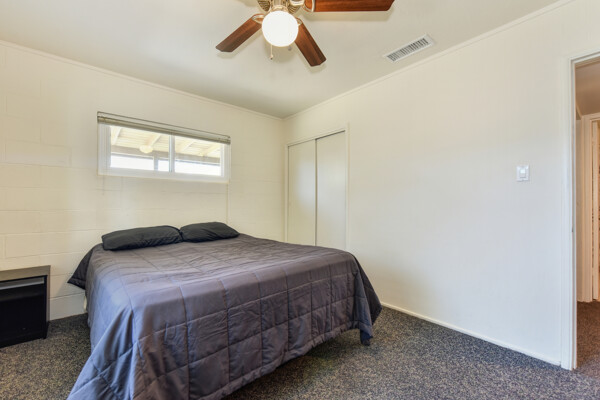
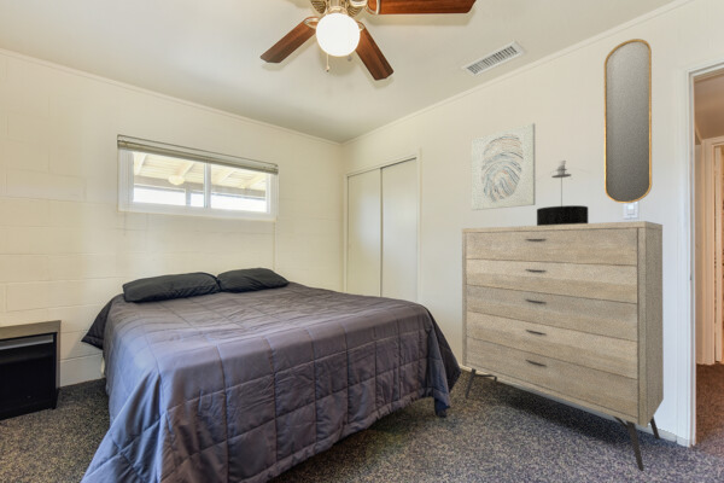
+ table lamp (561, 193)
+ home mirror (626, 122)
+ dresser (550, 320)
+ wall art (501, 169)
